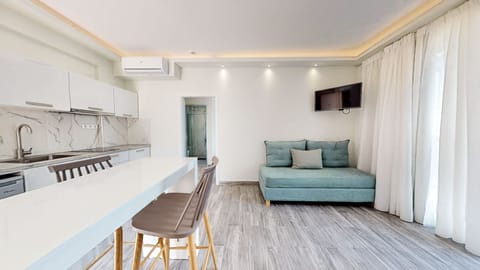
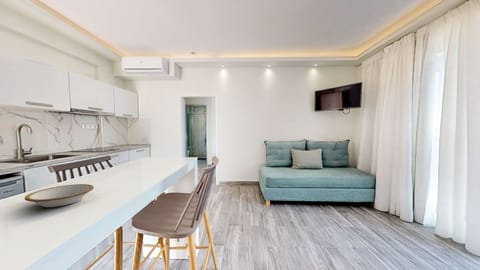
+ bowl (62, 196)
